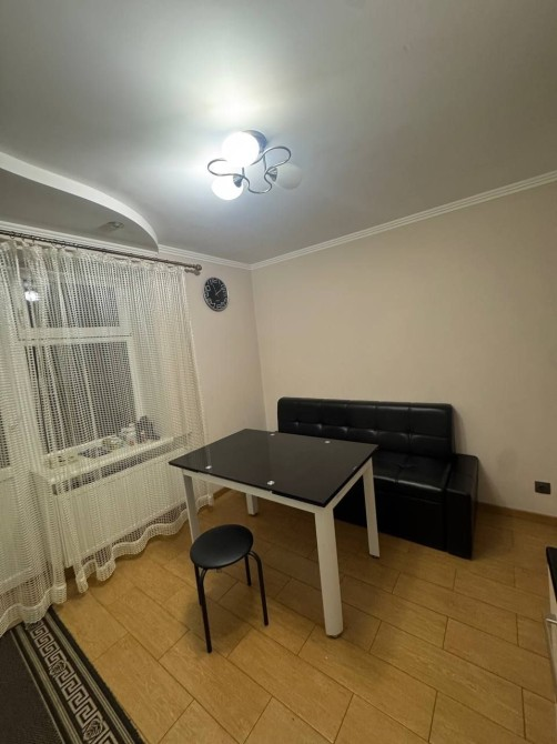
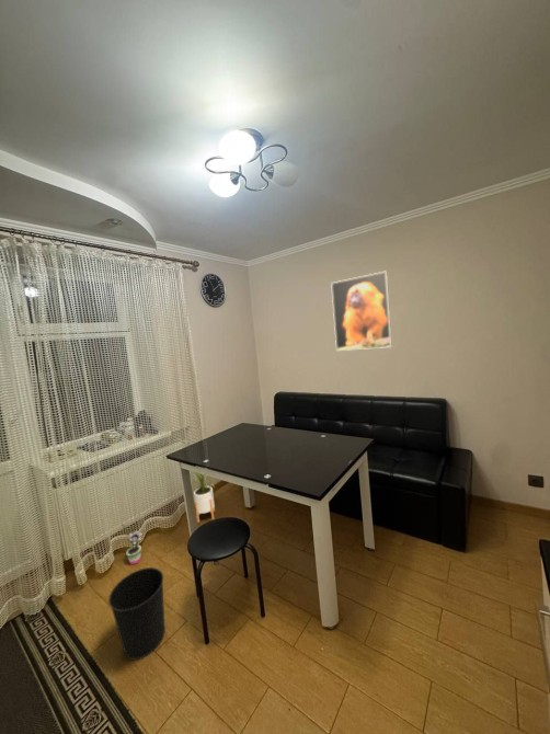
+ potted plant (135, 540)
+ wastebasket (140, 612)
+ house plant (202, 481)
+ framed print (359, 313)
